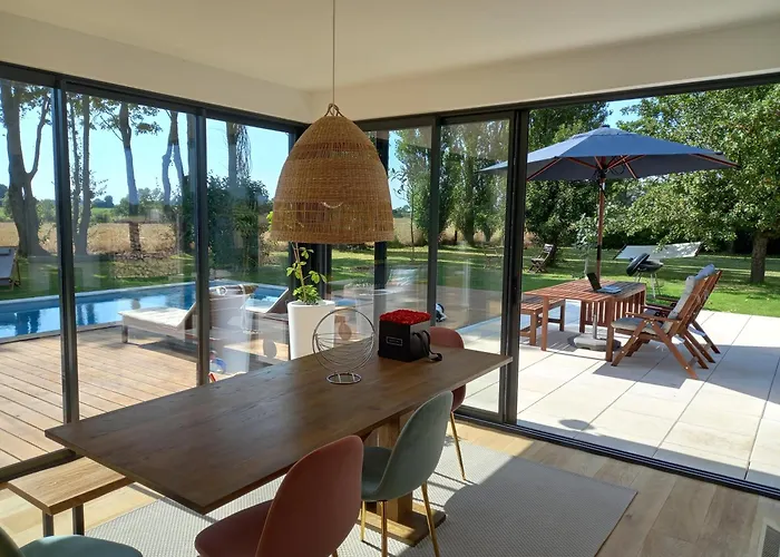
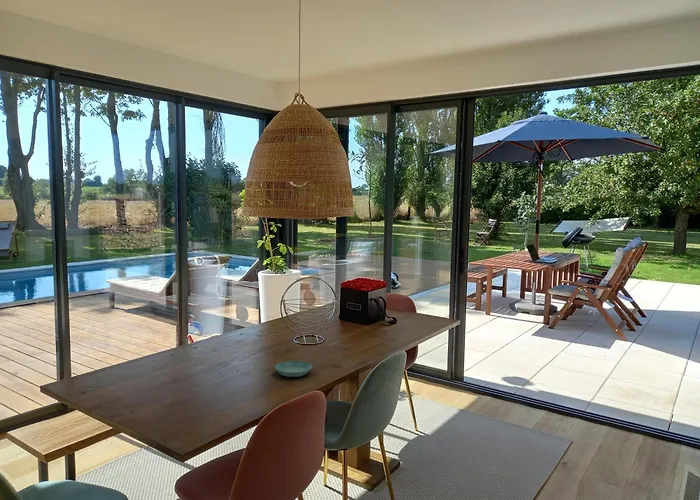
+ saucer (293, 369)
